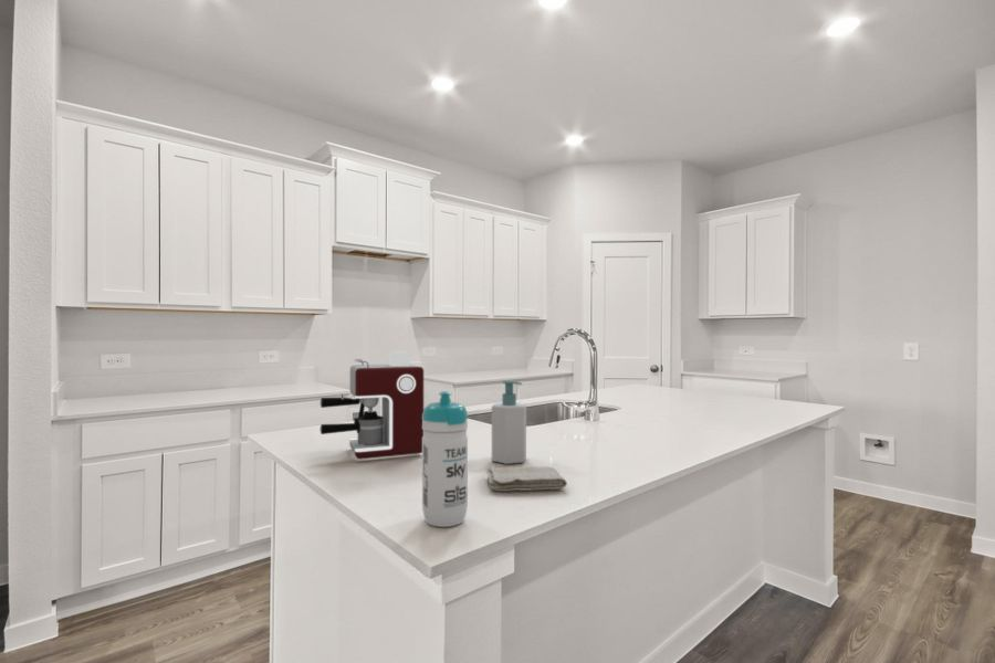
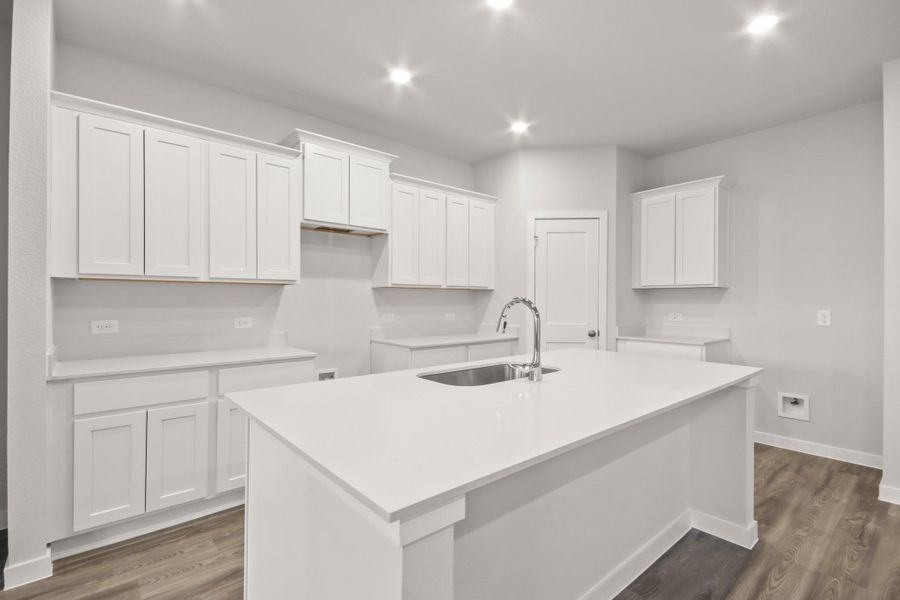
- coffee maker (370, 401)
- soap bottle (509, 420)
- washcloth (524, 476)
- water bottle (444, 455)
